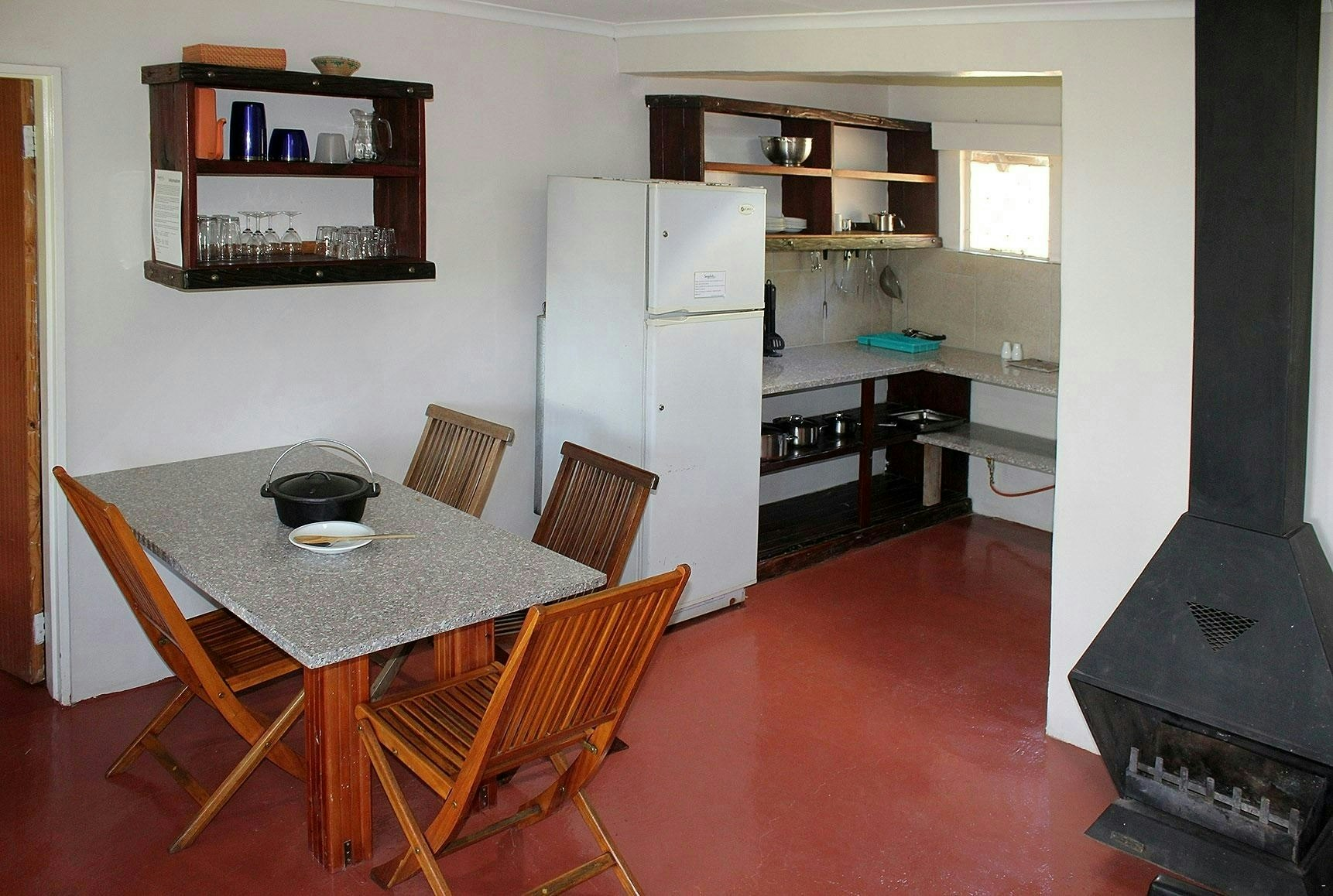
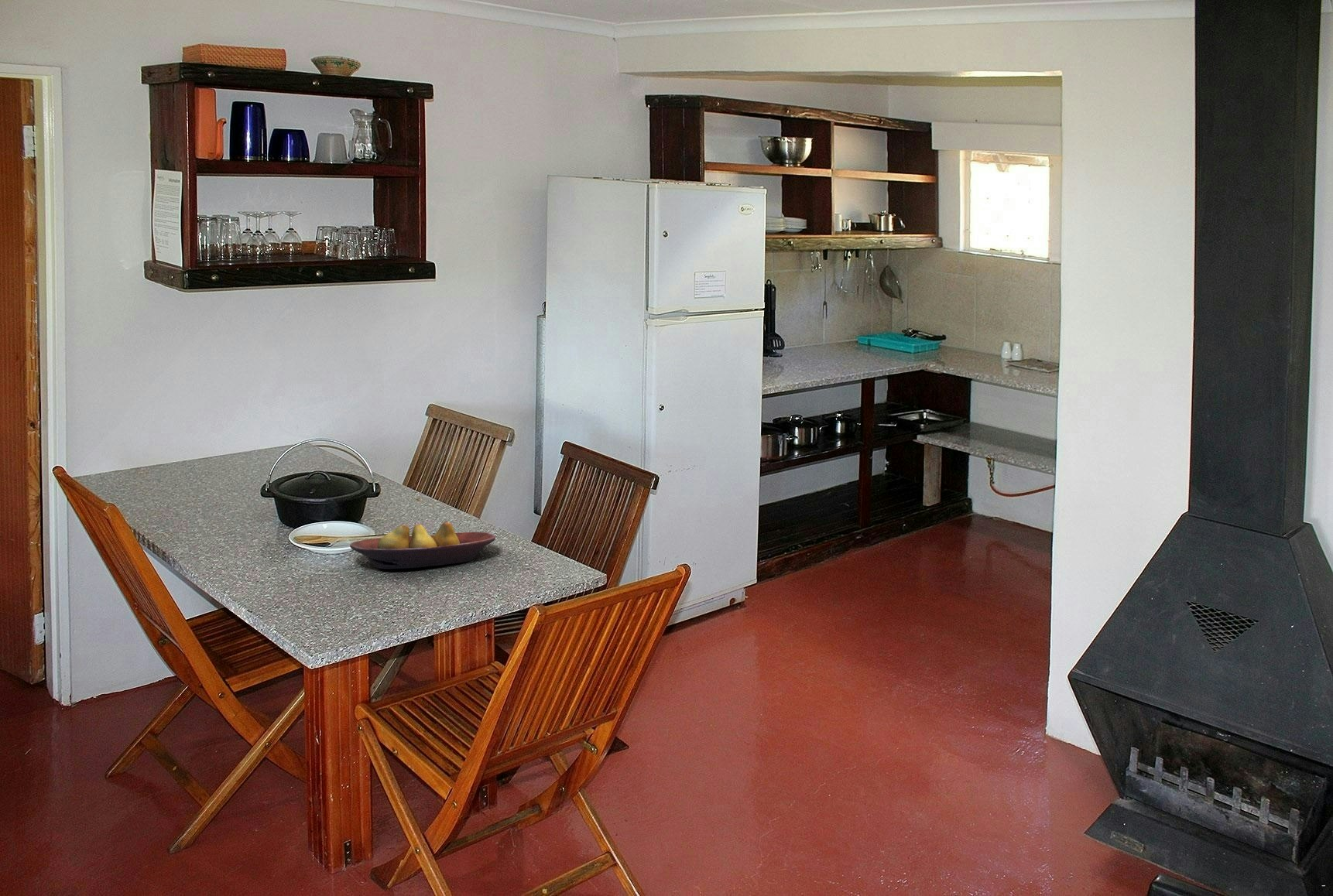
+ fruit bowl (425, 542)
